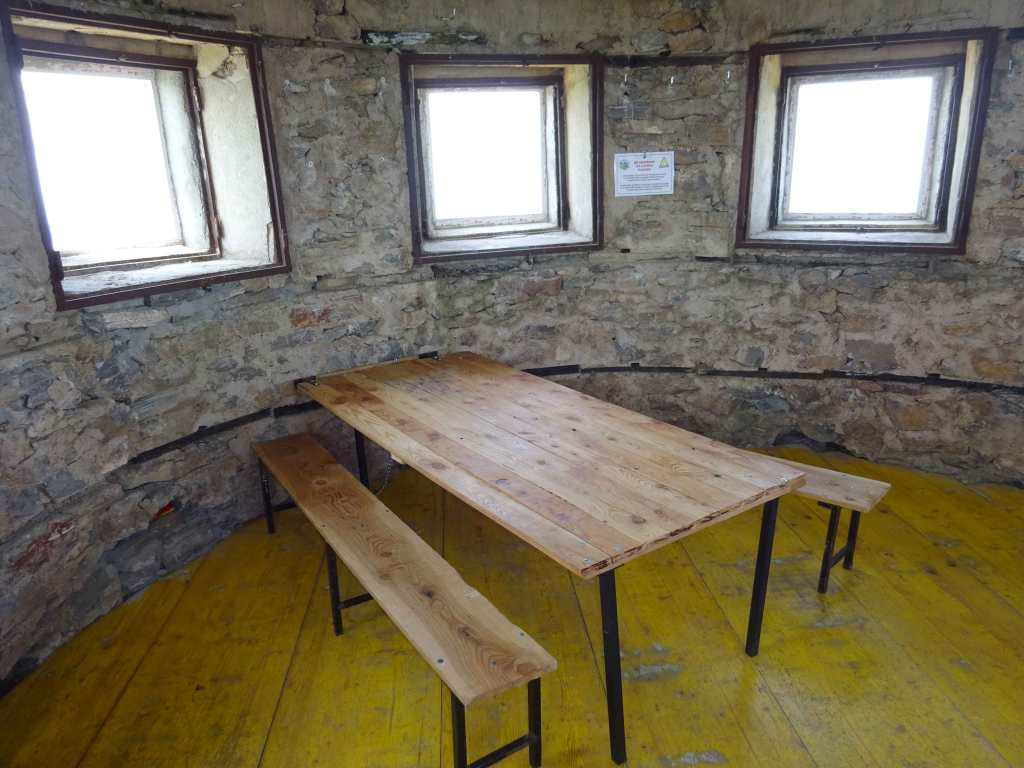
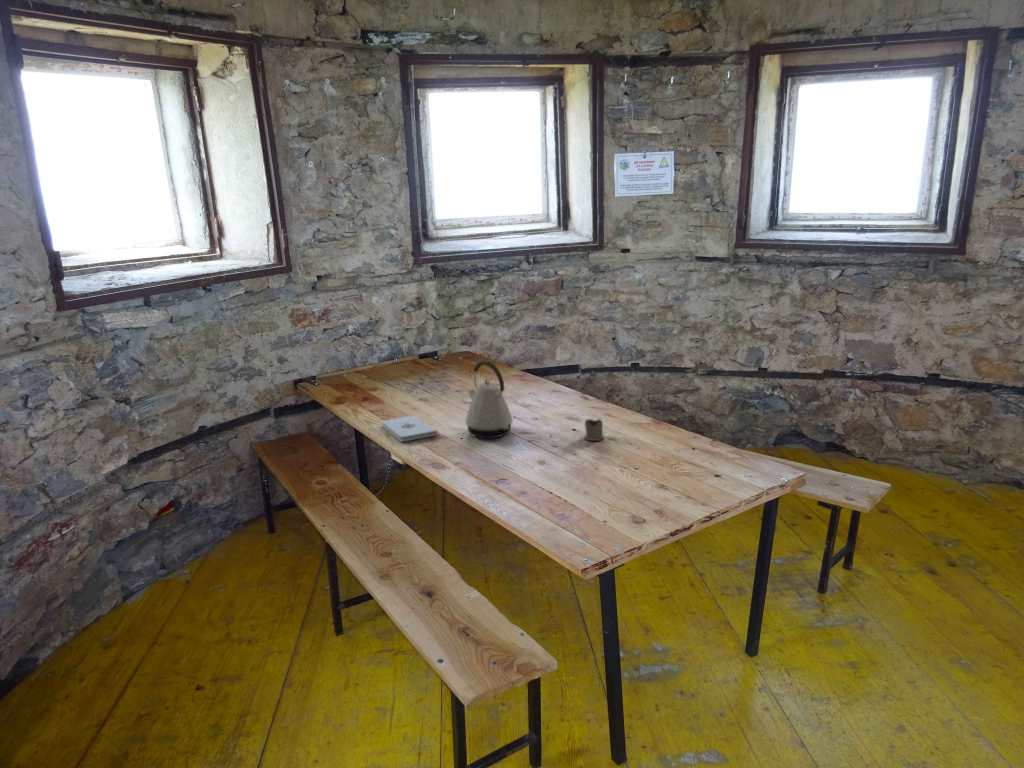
+ notepad (408, 427)
+ kettle (487, 397)
+ tea glass holder (592, 424)
